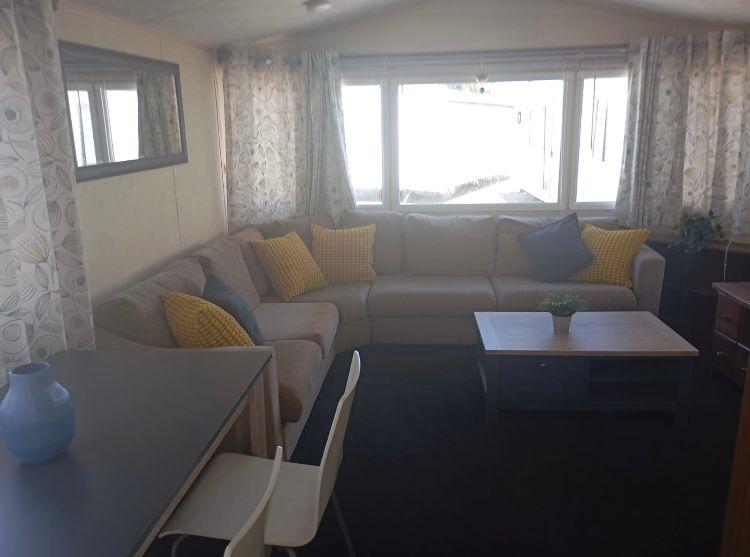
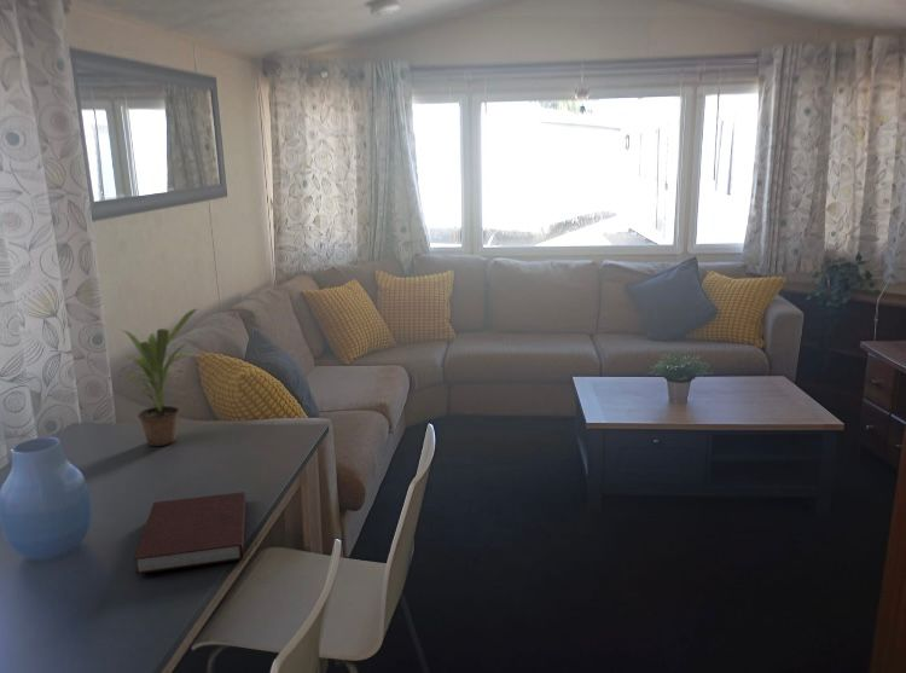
+ notebook (194, 528)
+ potted plant (159, 381)
